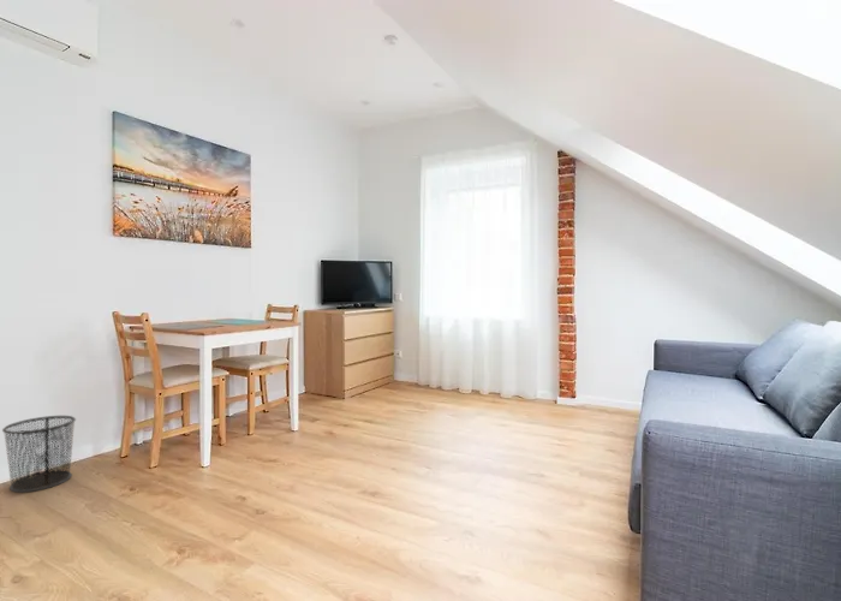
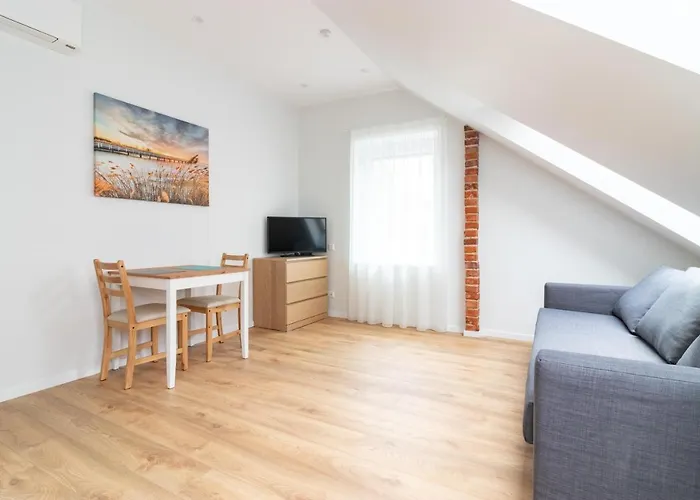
- waste bin (41, 452)
